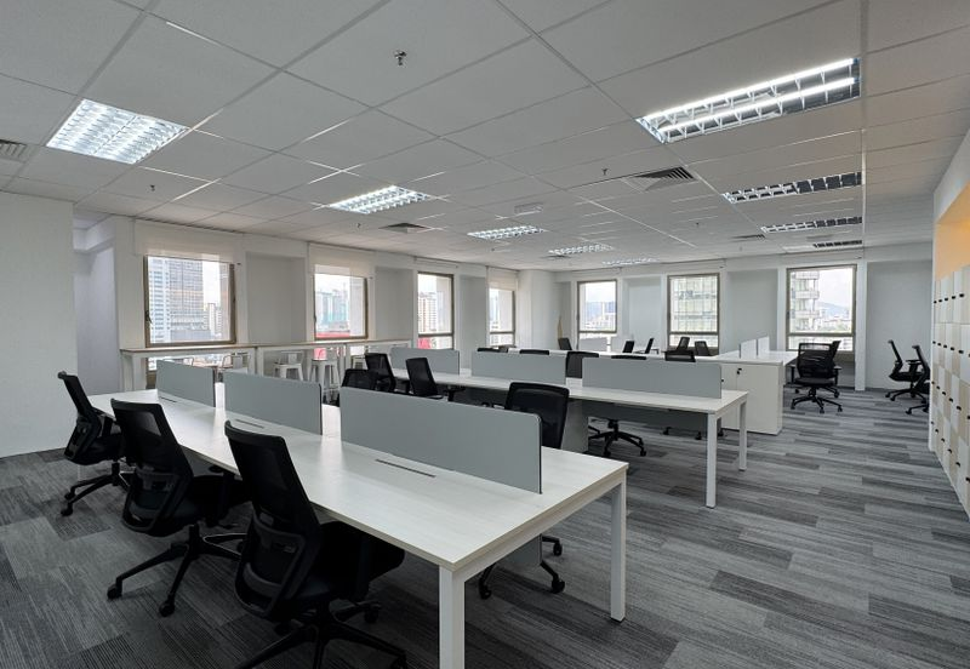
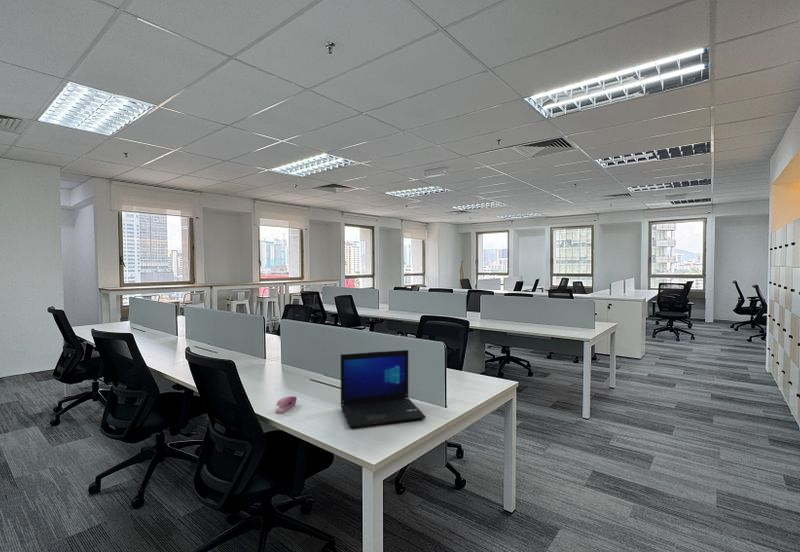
+ laptop (381, 385)
+ stapler (286, 402)
